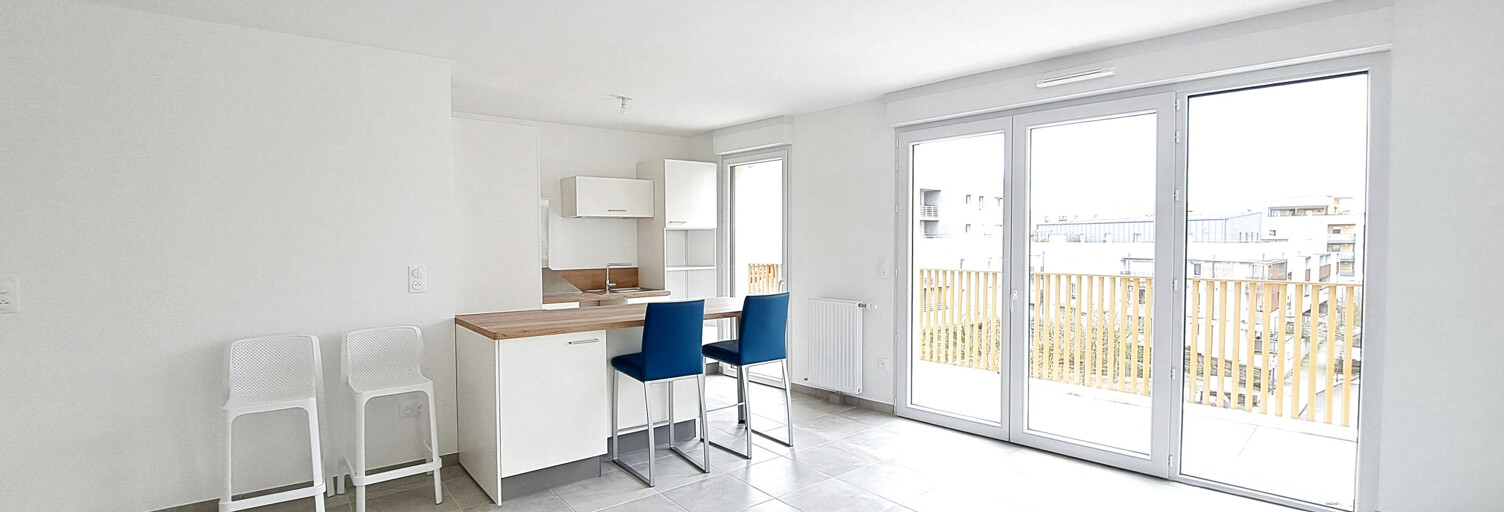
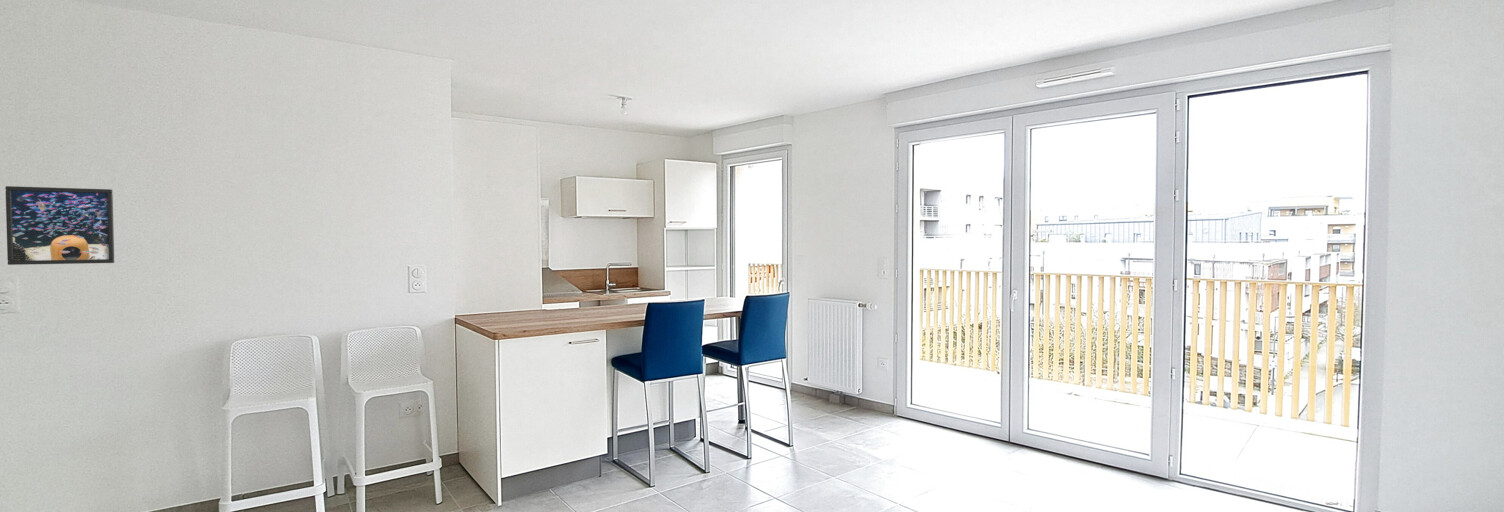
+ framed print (61, 225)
